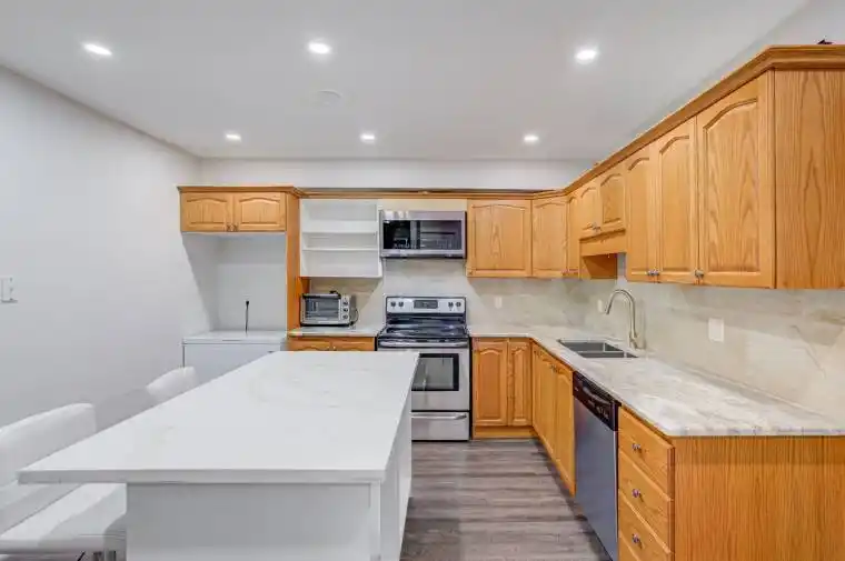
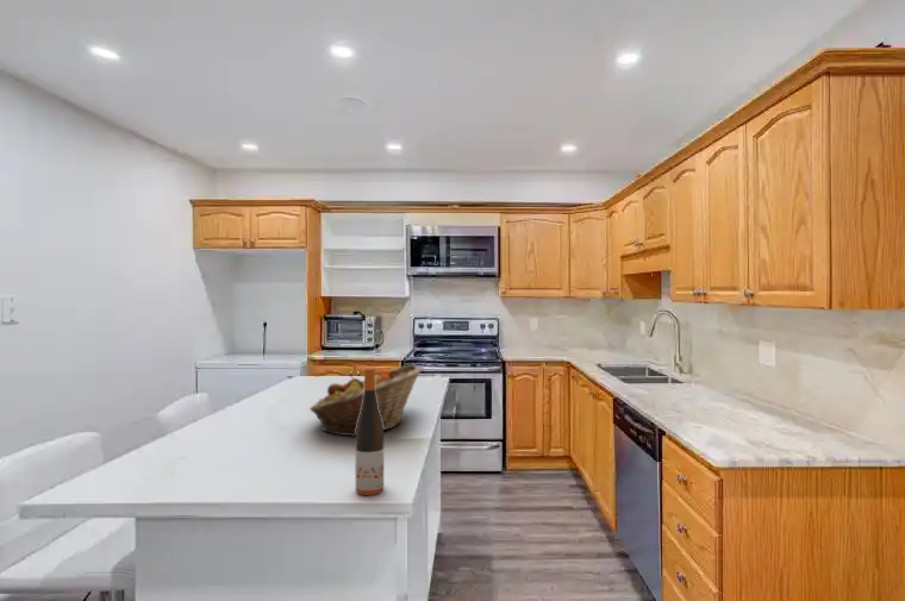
+ wine bottle (369, 428)
+ fruit basket (363, 395)
